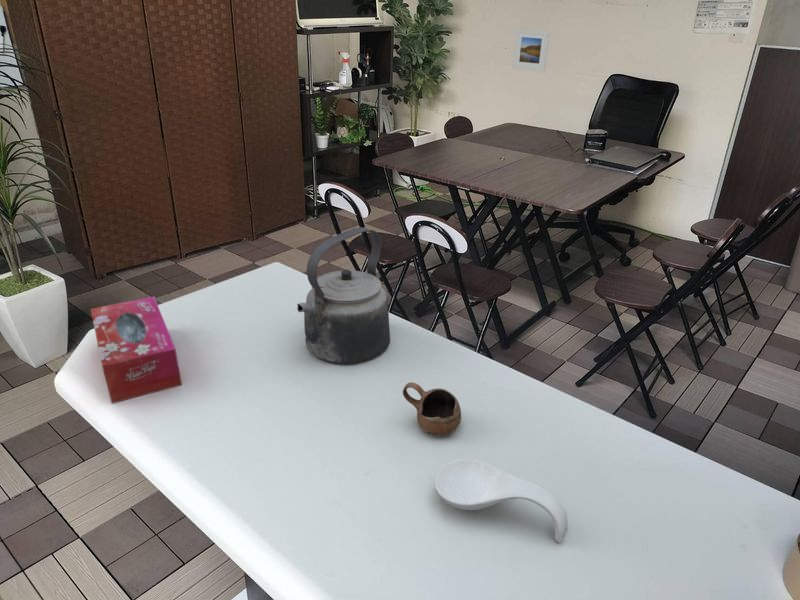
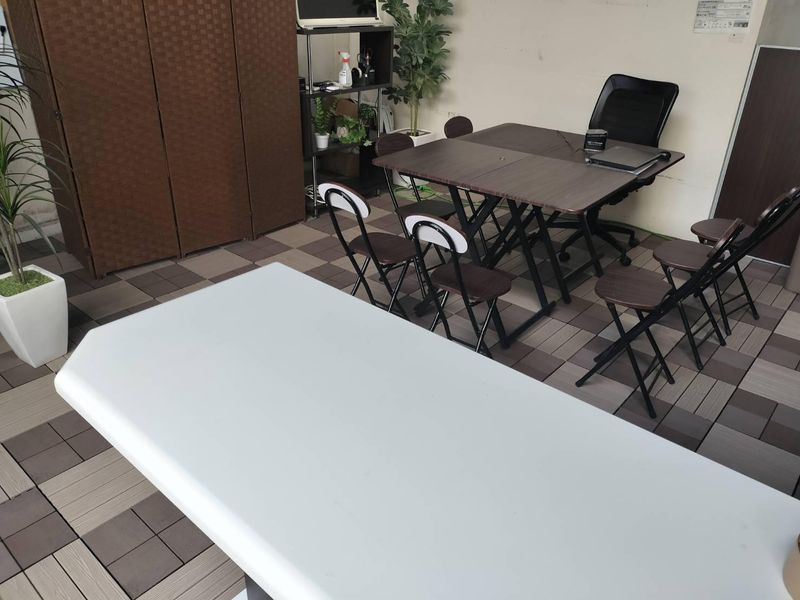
- spoon rest (499, 493)
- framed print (530, 50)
- kettle (340, 294)
- tissue box (134, 345)
- cup (434, 404)
